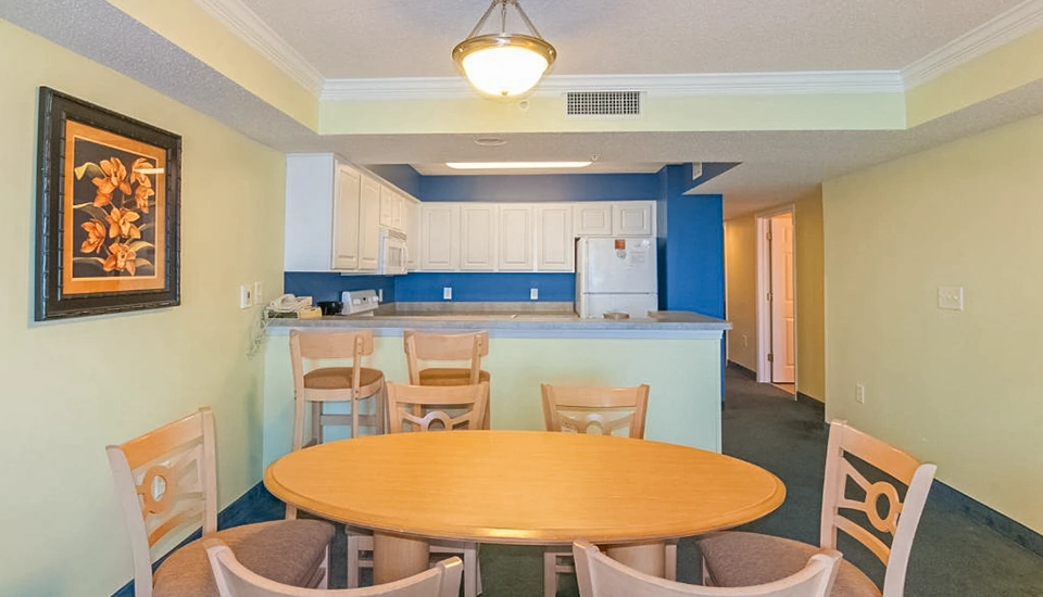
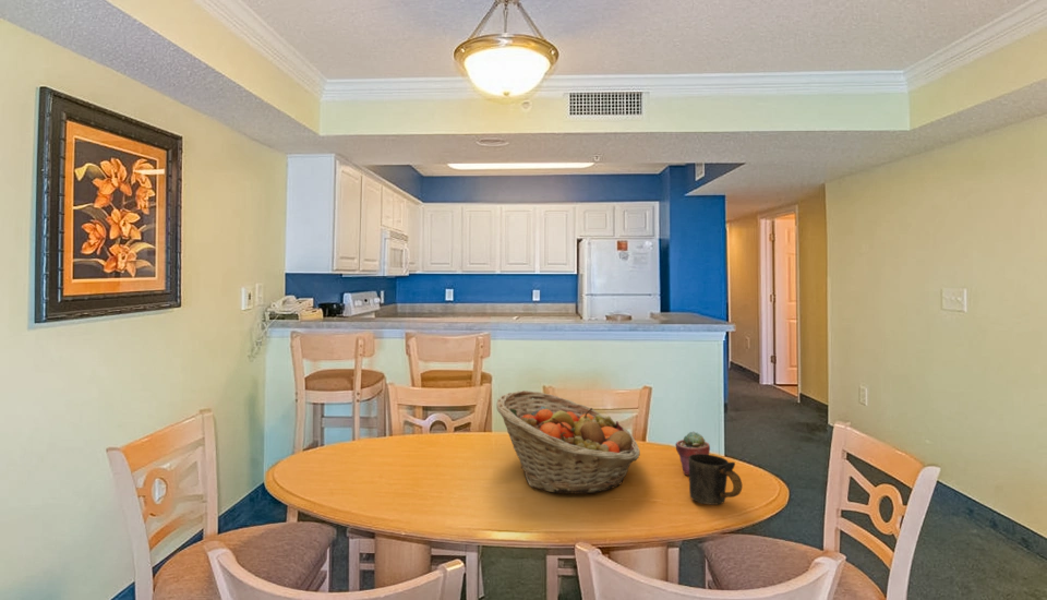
+ potted succulent (693, 452)
+ mug (712, 481)
+ fruit basket (567, 435)
